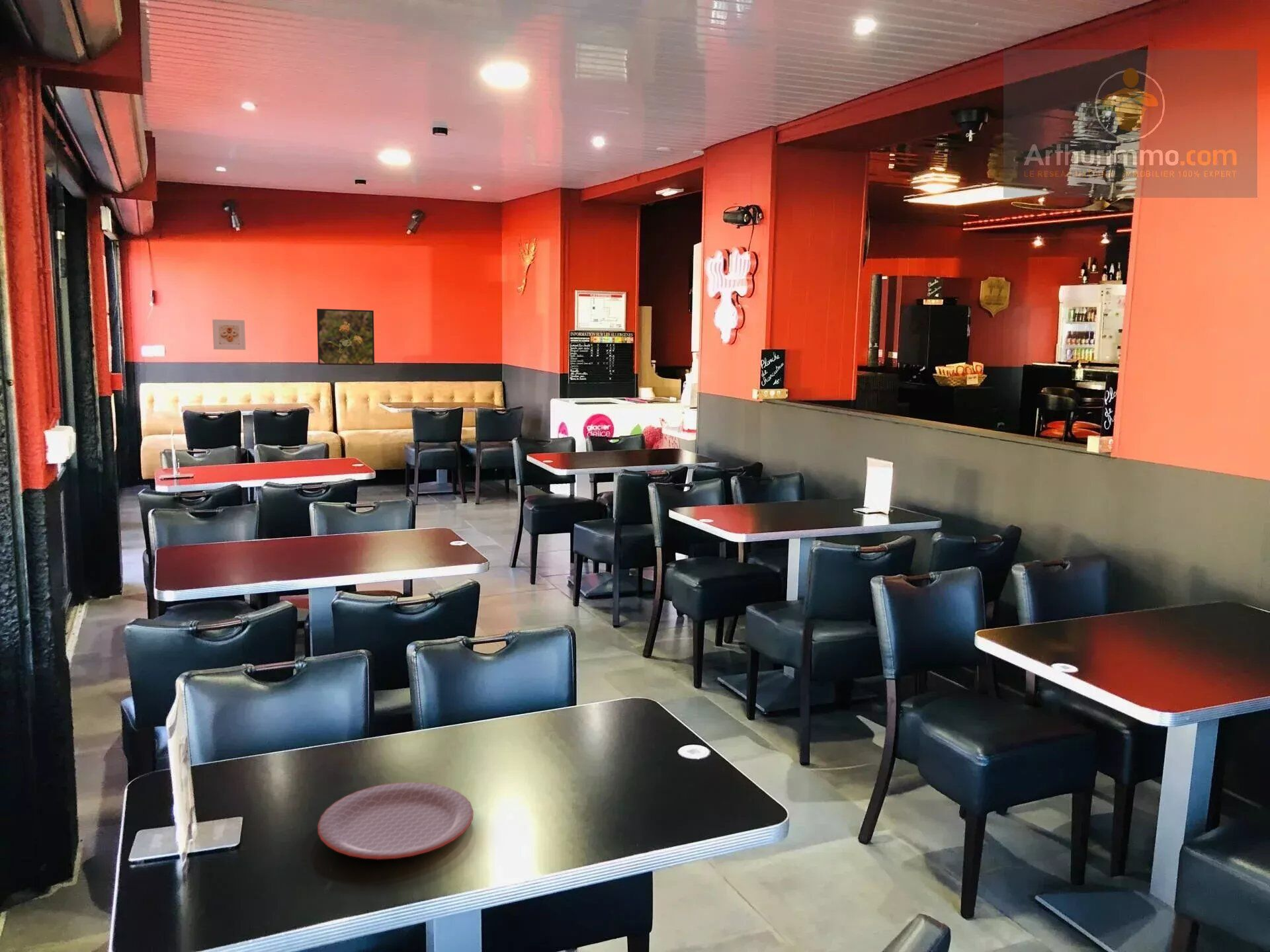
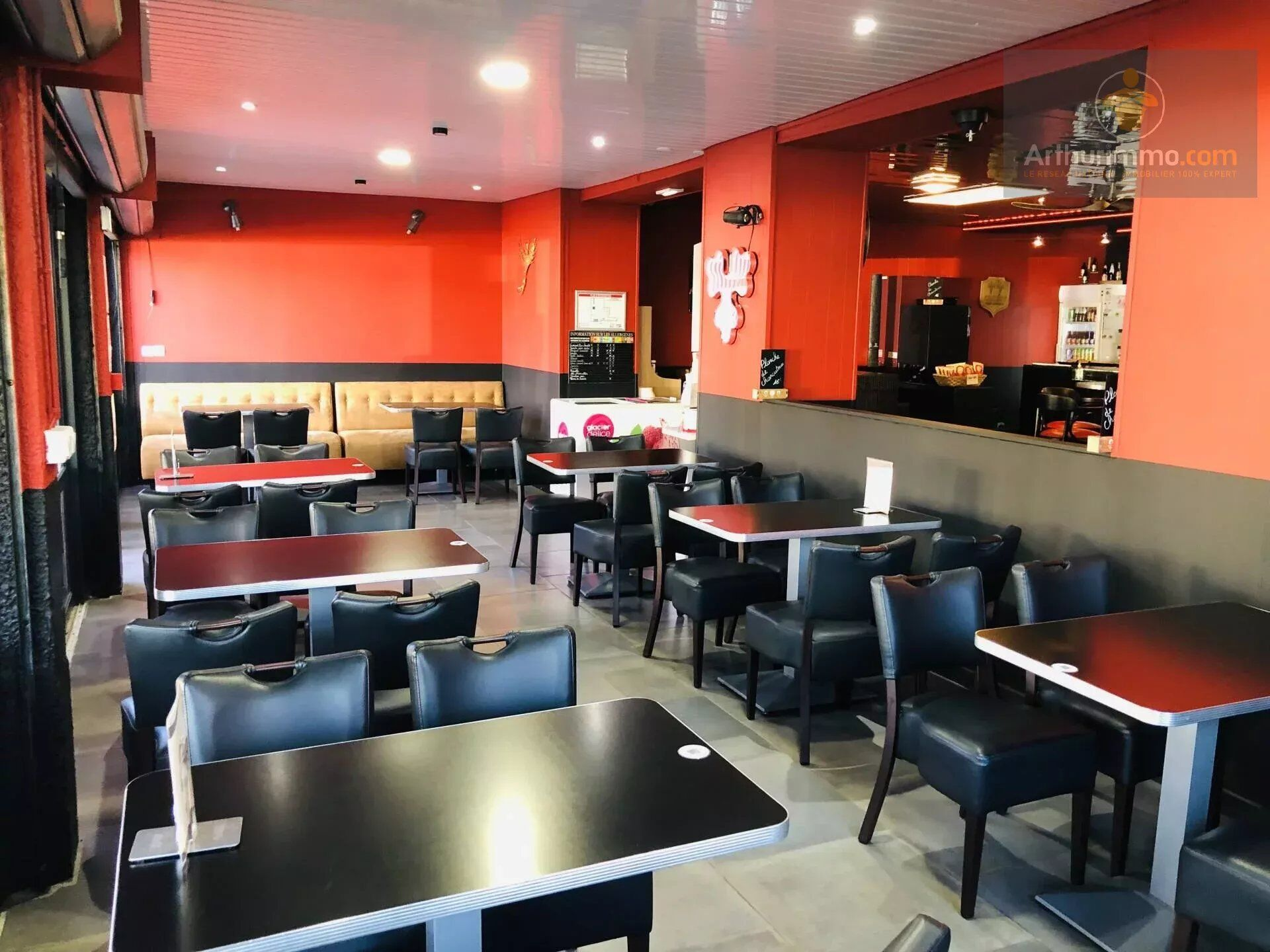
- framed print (346, 337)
- plate (397, 822)
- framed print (229, 335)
